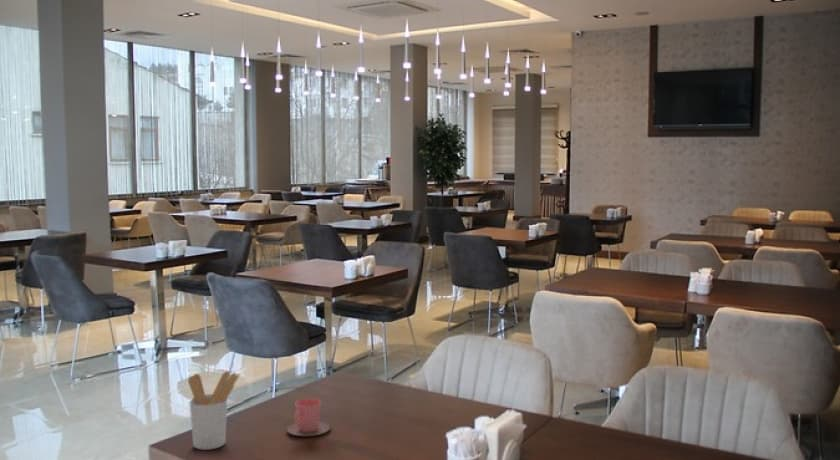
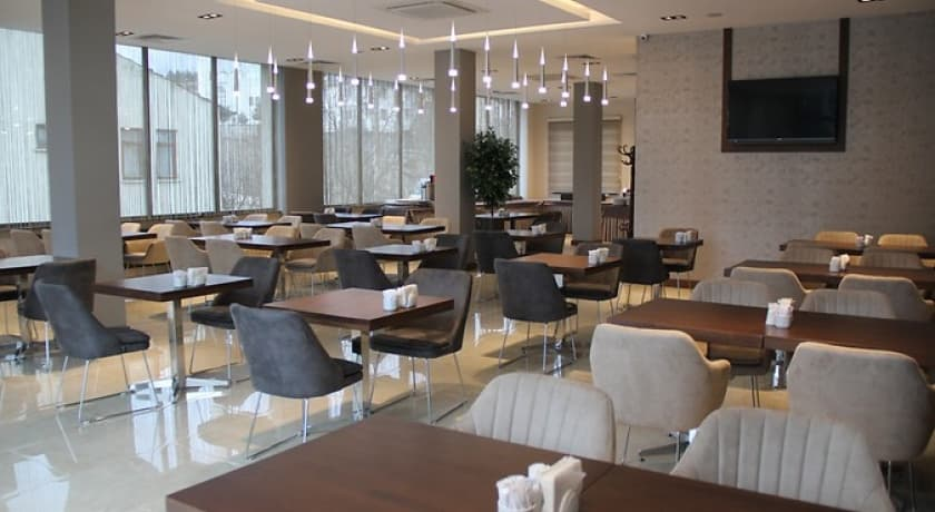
- cup (308, 416)
- utensil holder (215, 408)
